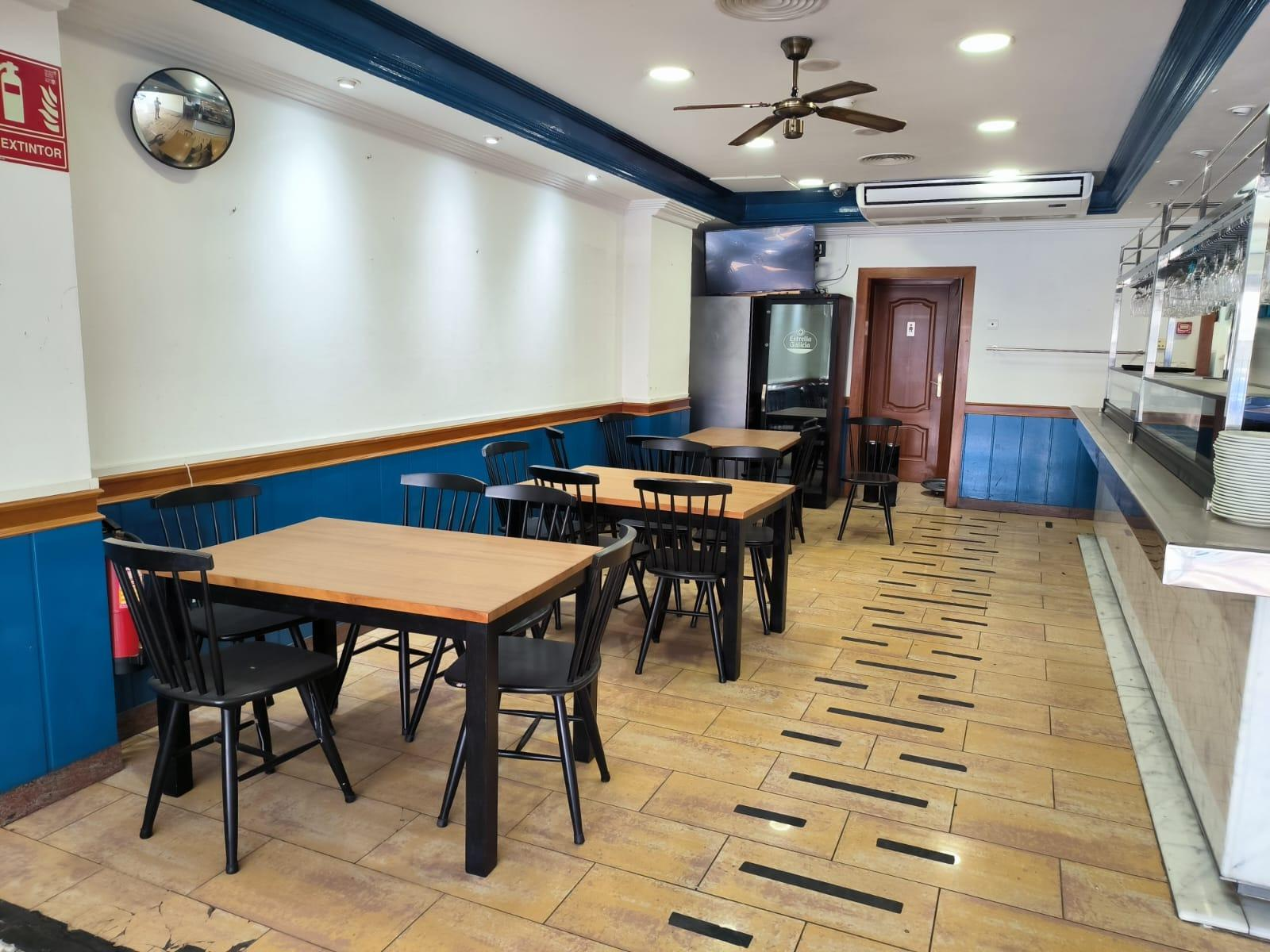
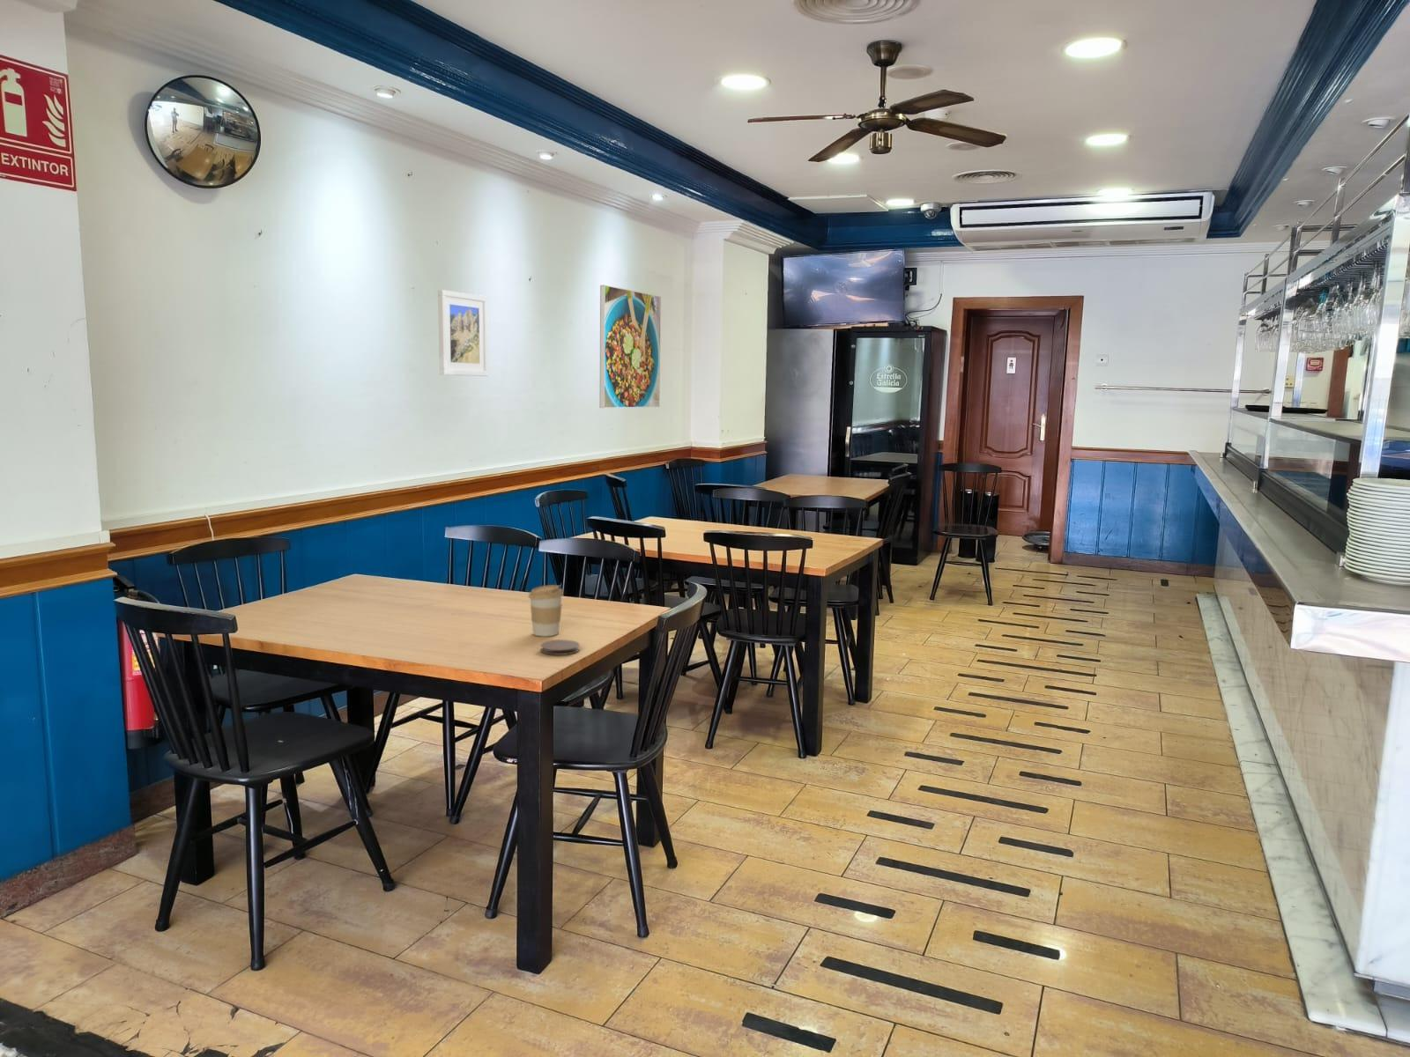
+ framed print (631, 350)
+ coaster (560, 646)
+ coffee cup (545, 610)
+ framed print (464, 334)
